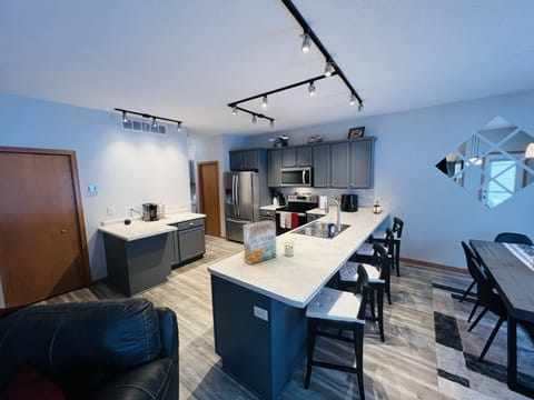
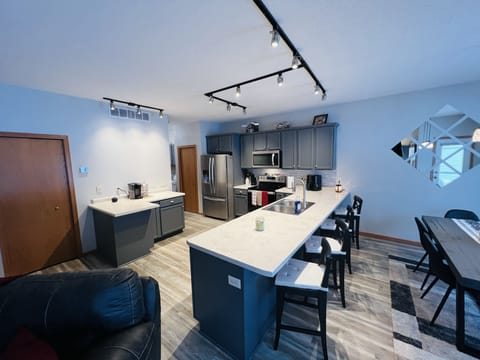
- cereal box (259, 241)
